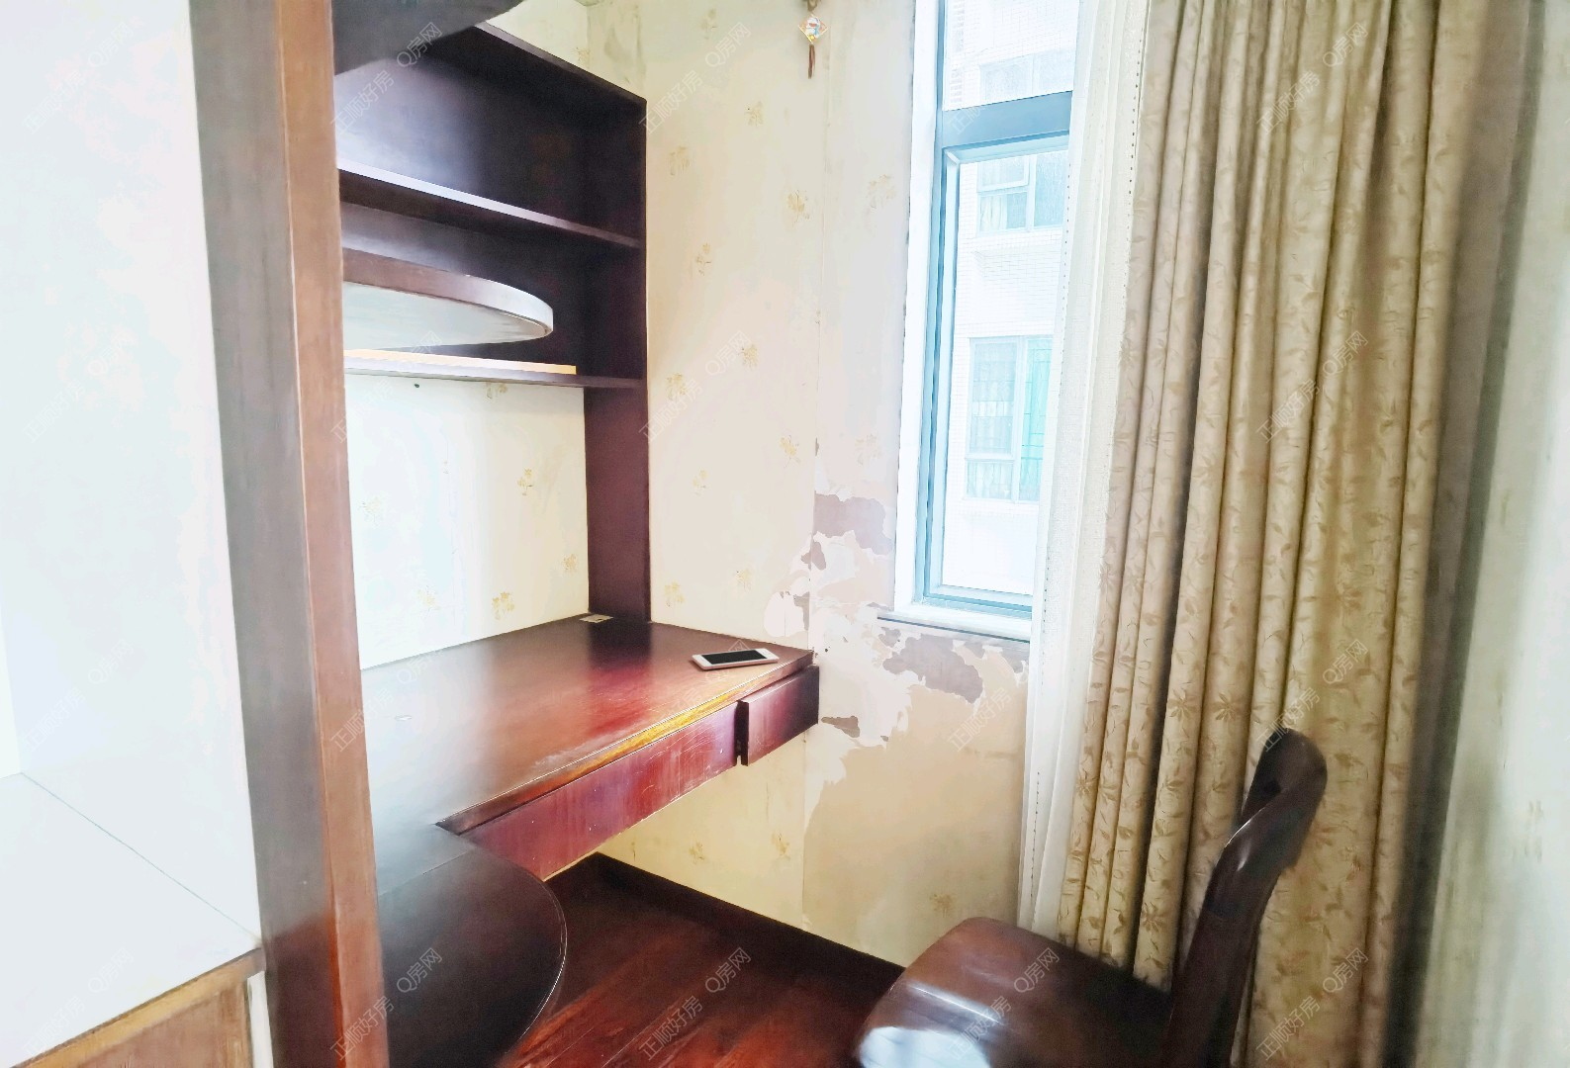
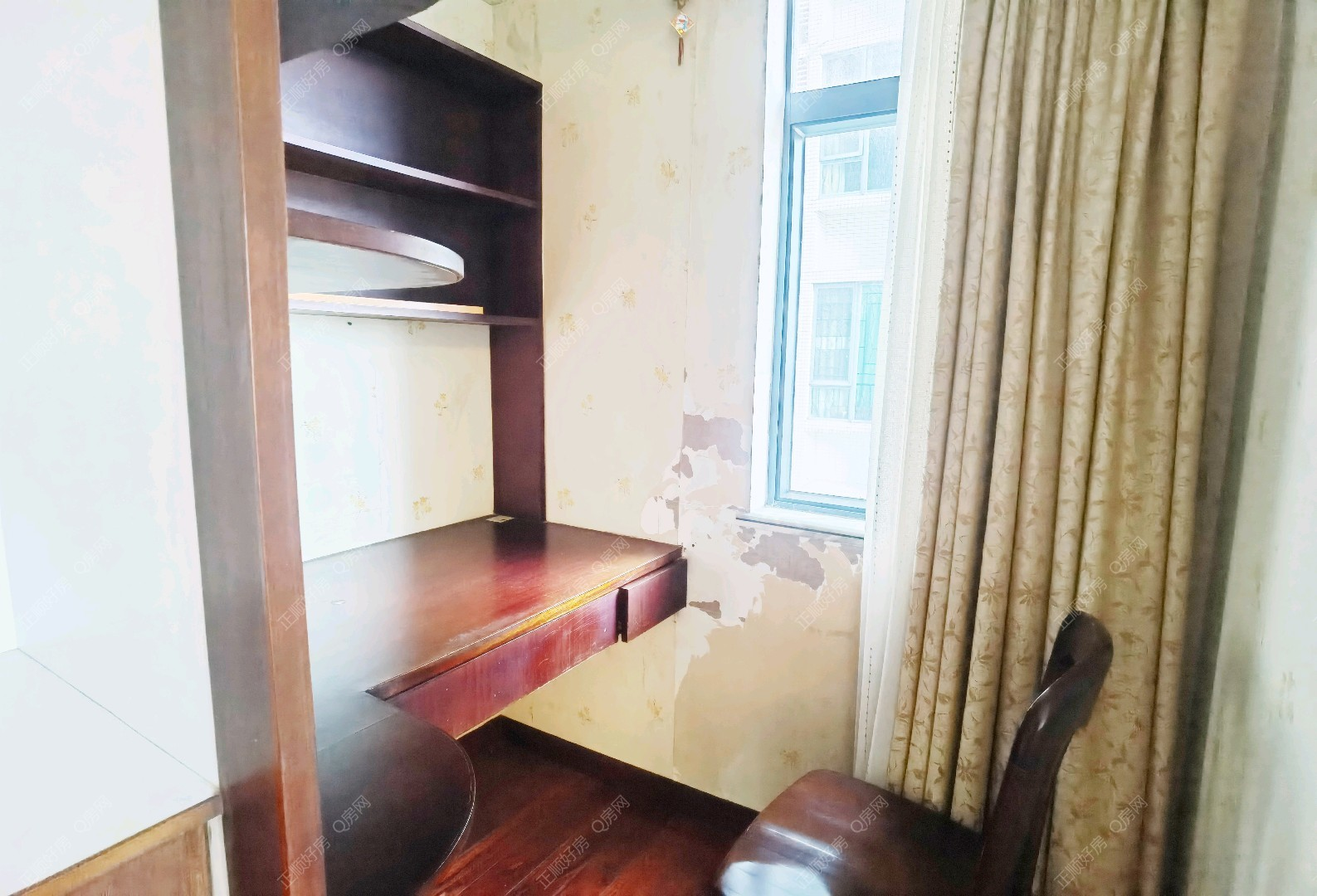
- cell phone (736, 659)
